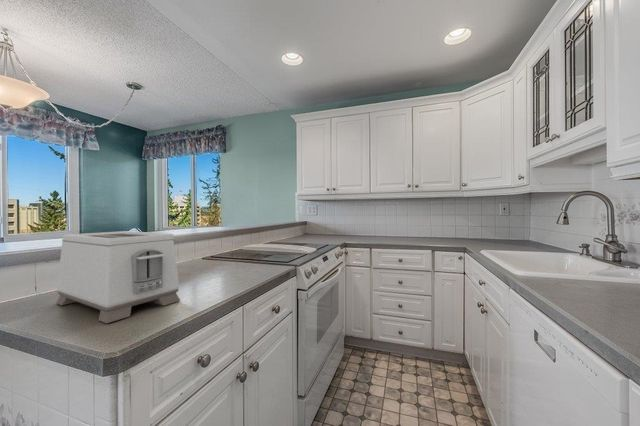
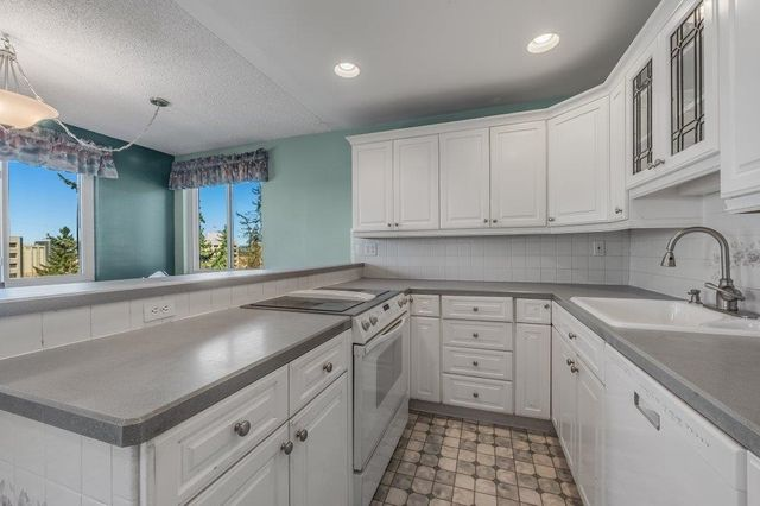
- toaster (121, 268)
